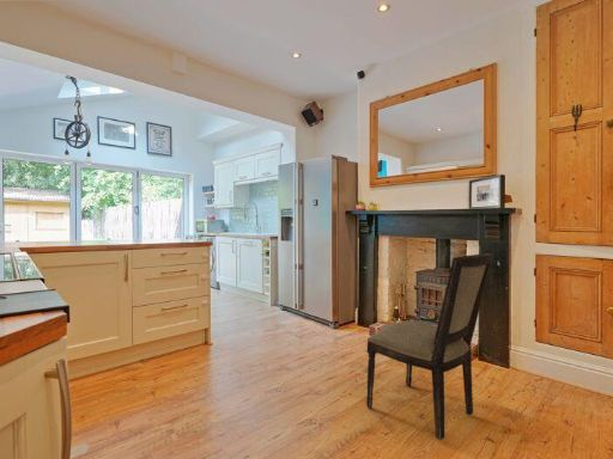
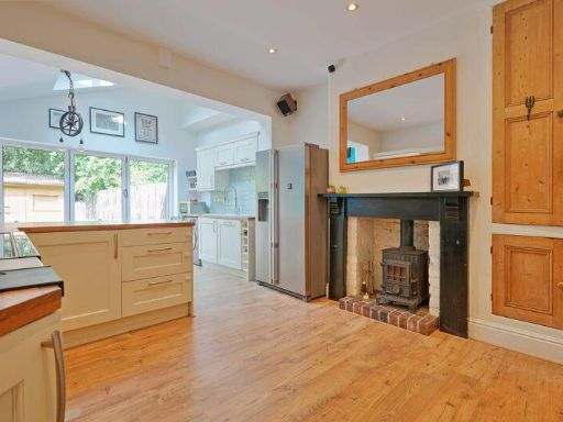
- dining chair (427, 332)
